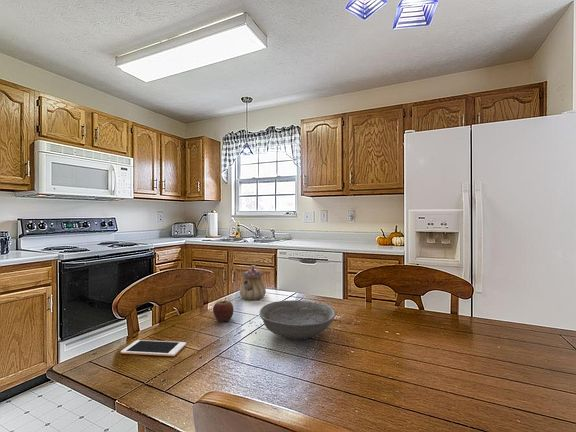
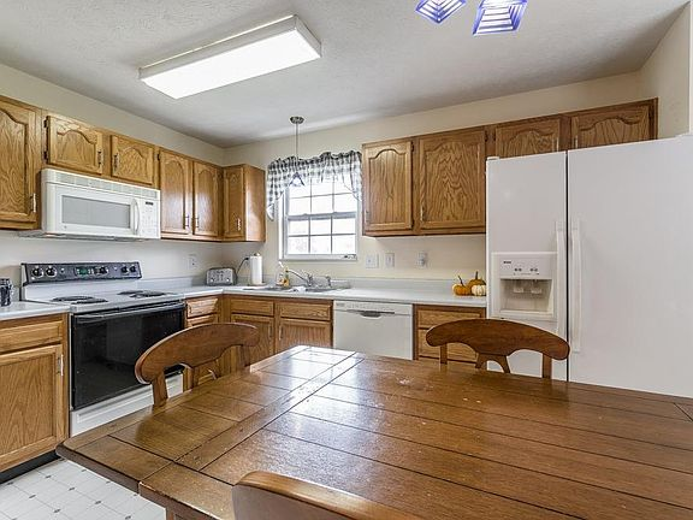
- bowl (297, 322)
- cell phone (154, 347)
- apple (223, 309)
- teapot (253, 280)
